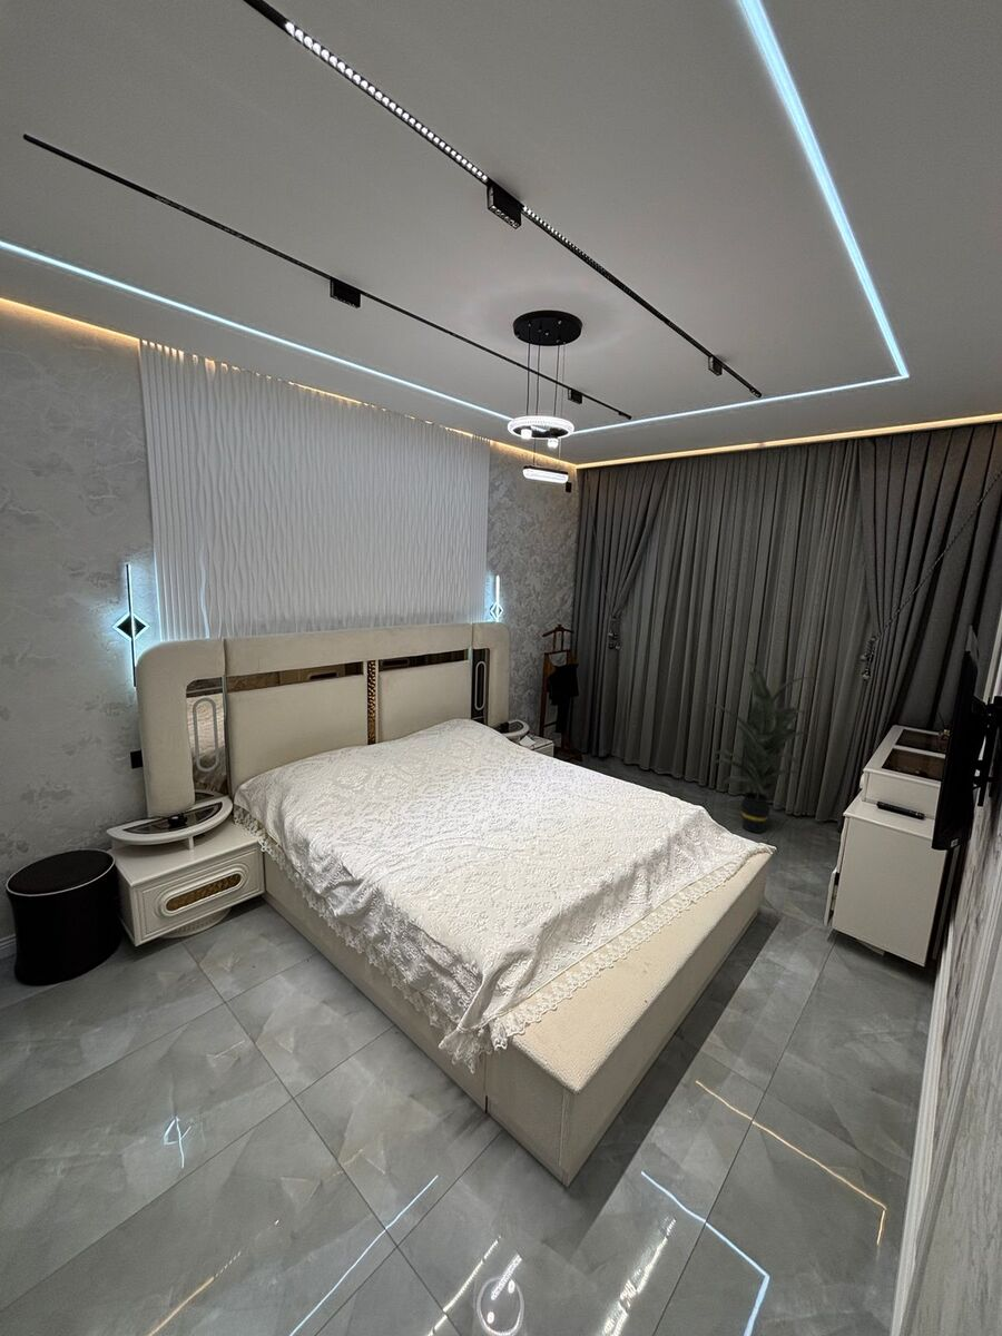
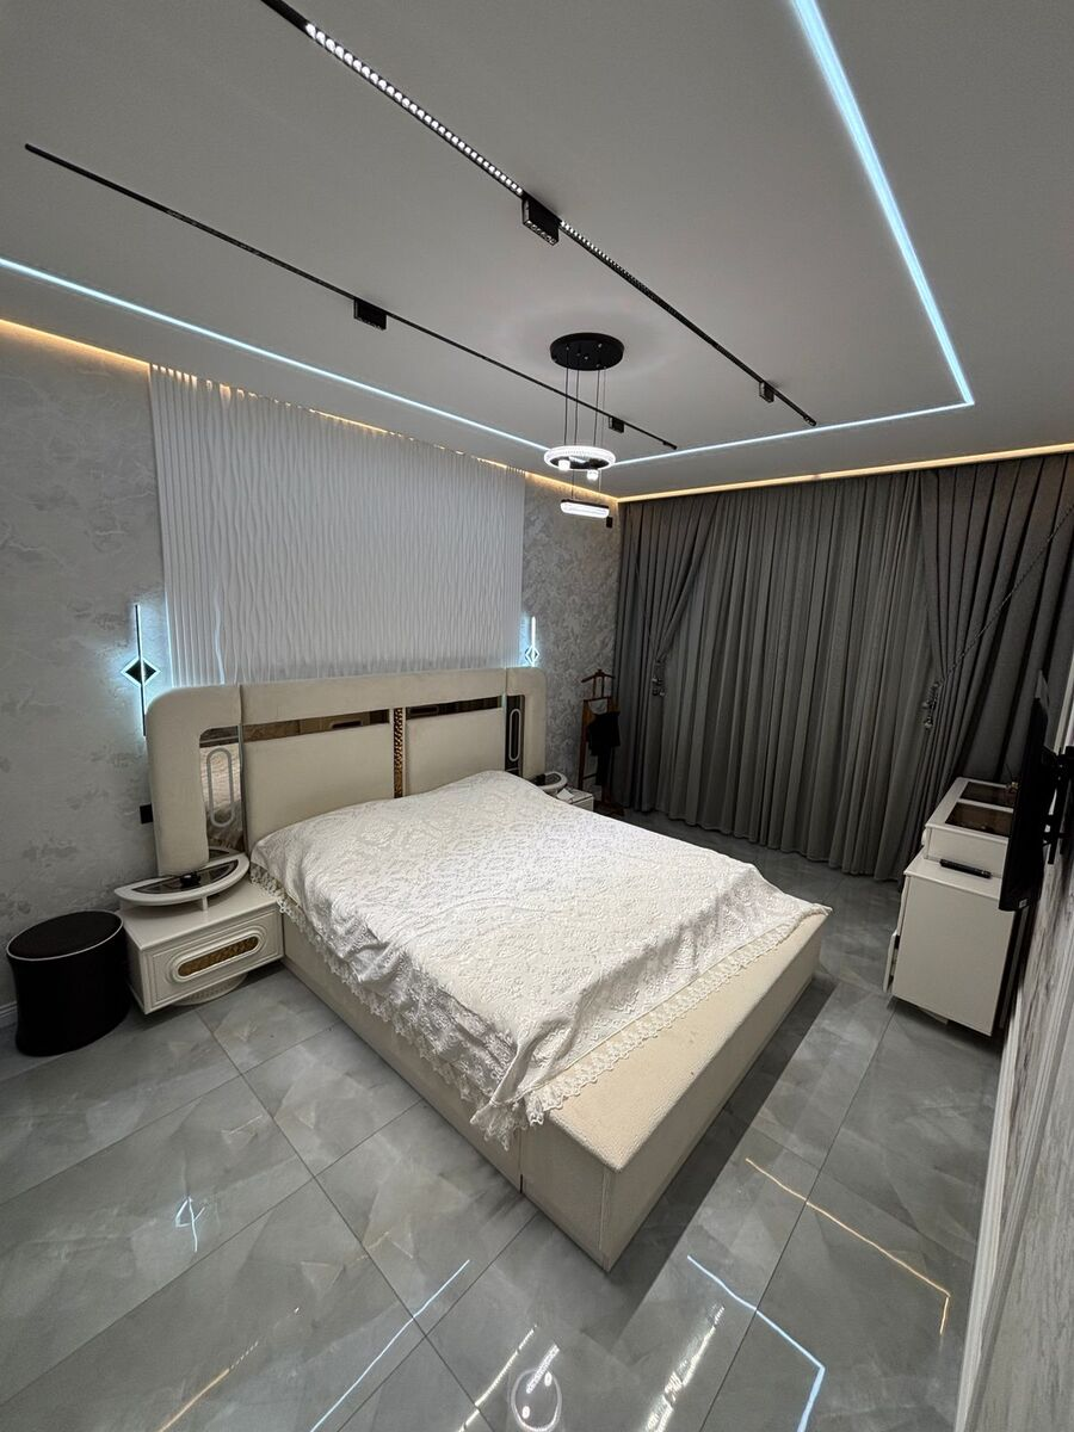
- indoor plant (757, 746)
